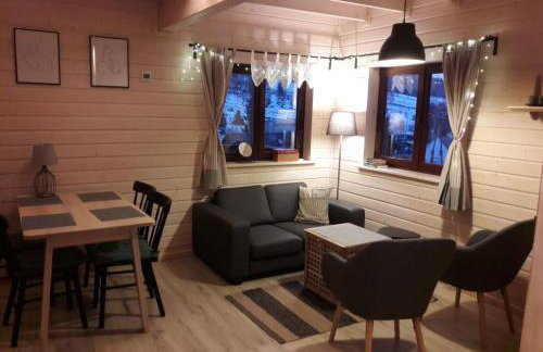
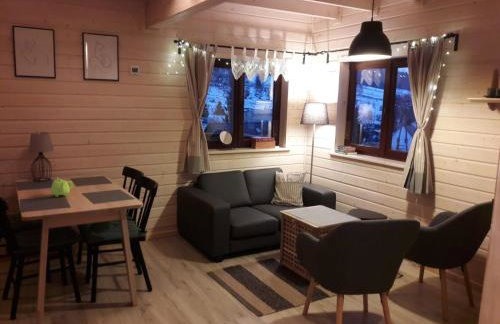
+ teapot (62, 187)
